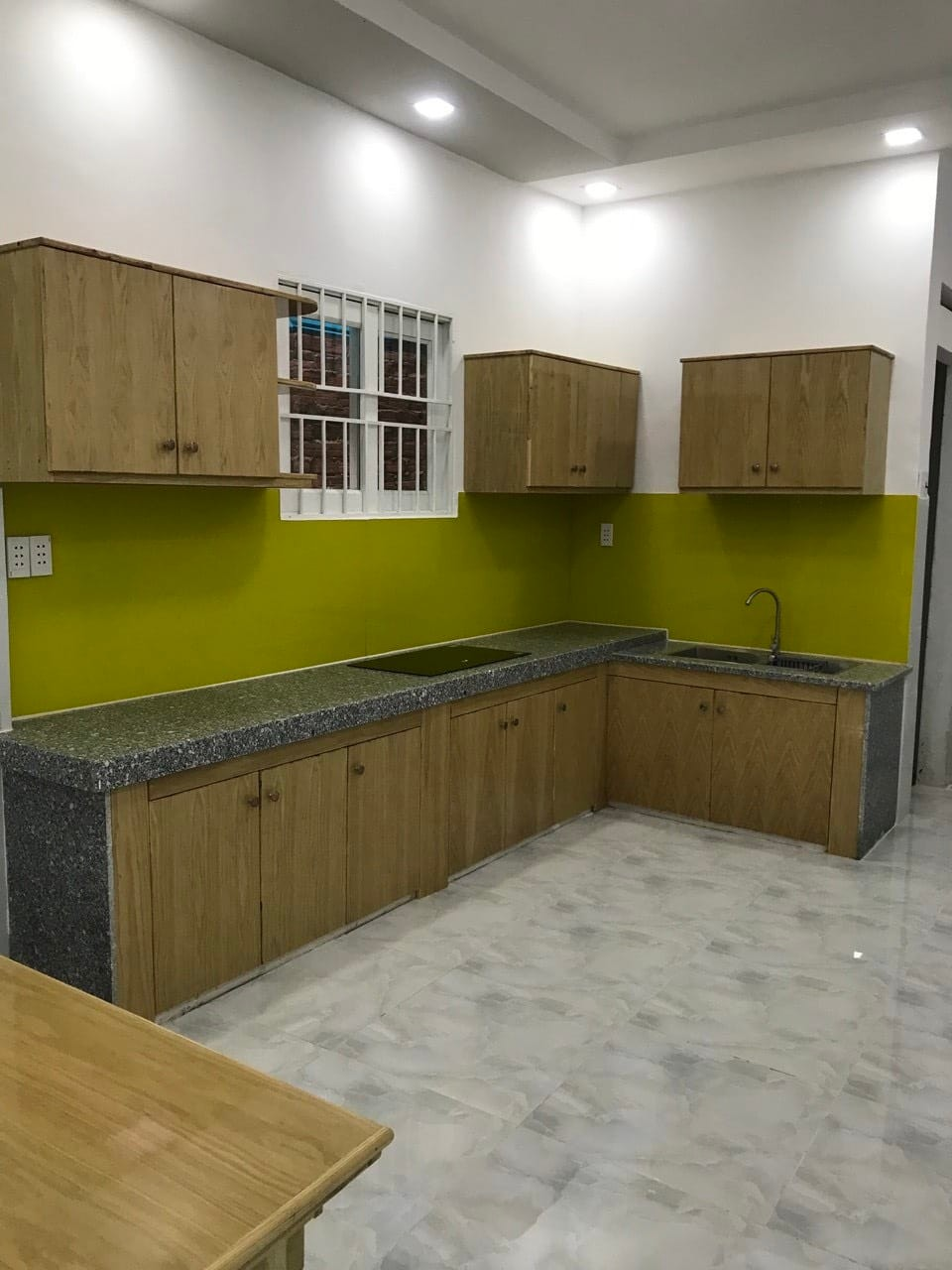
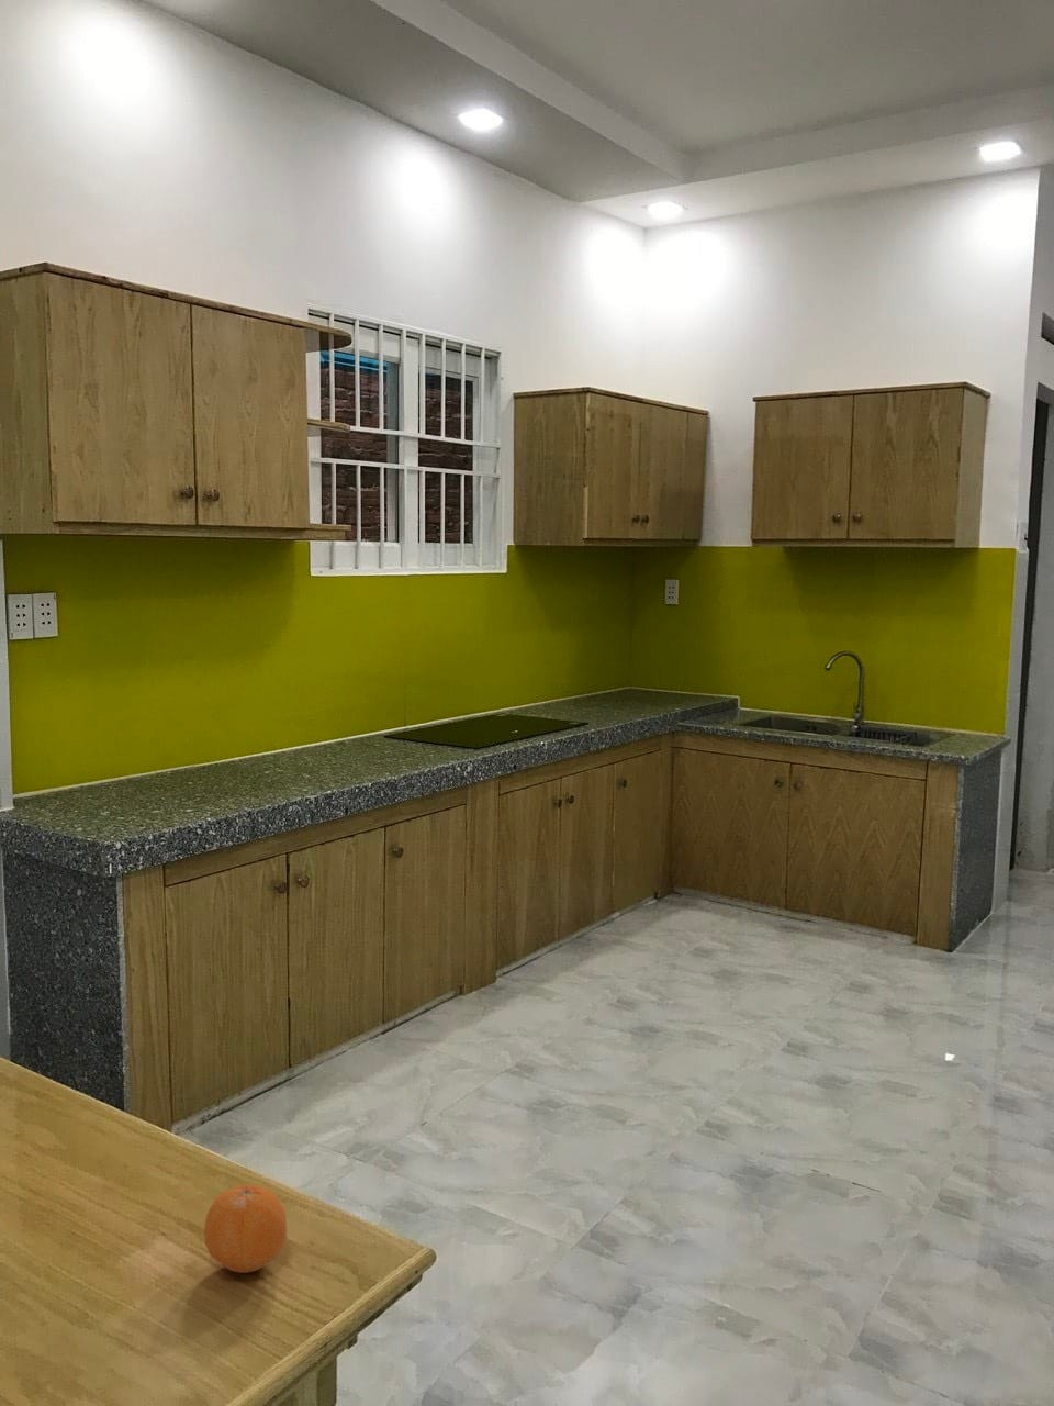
+ fruit (245, 1228)
